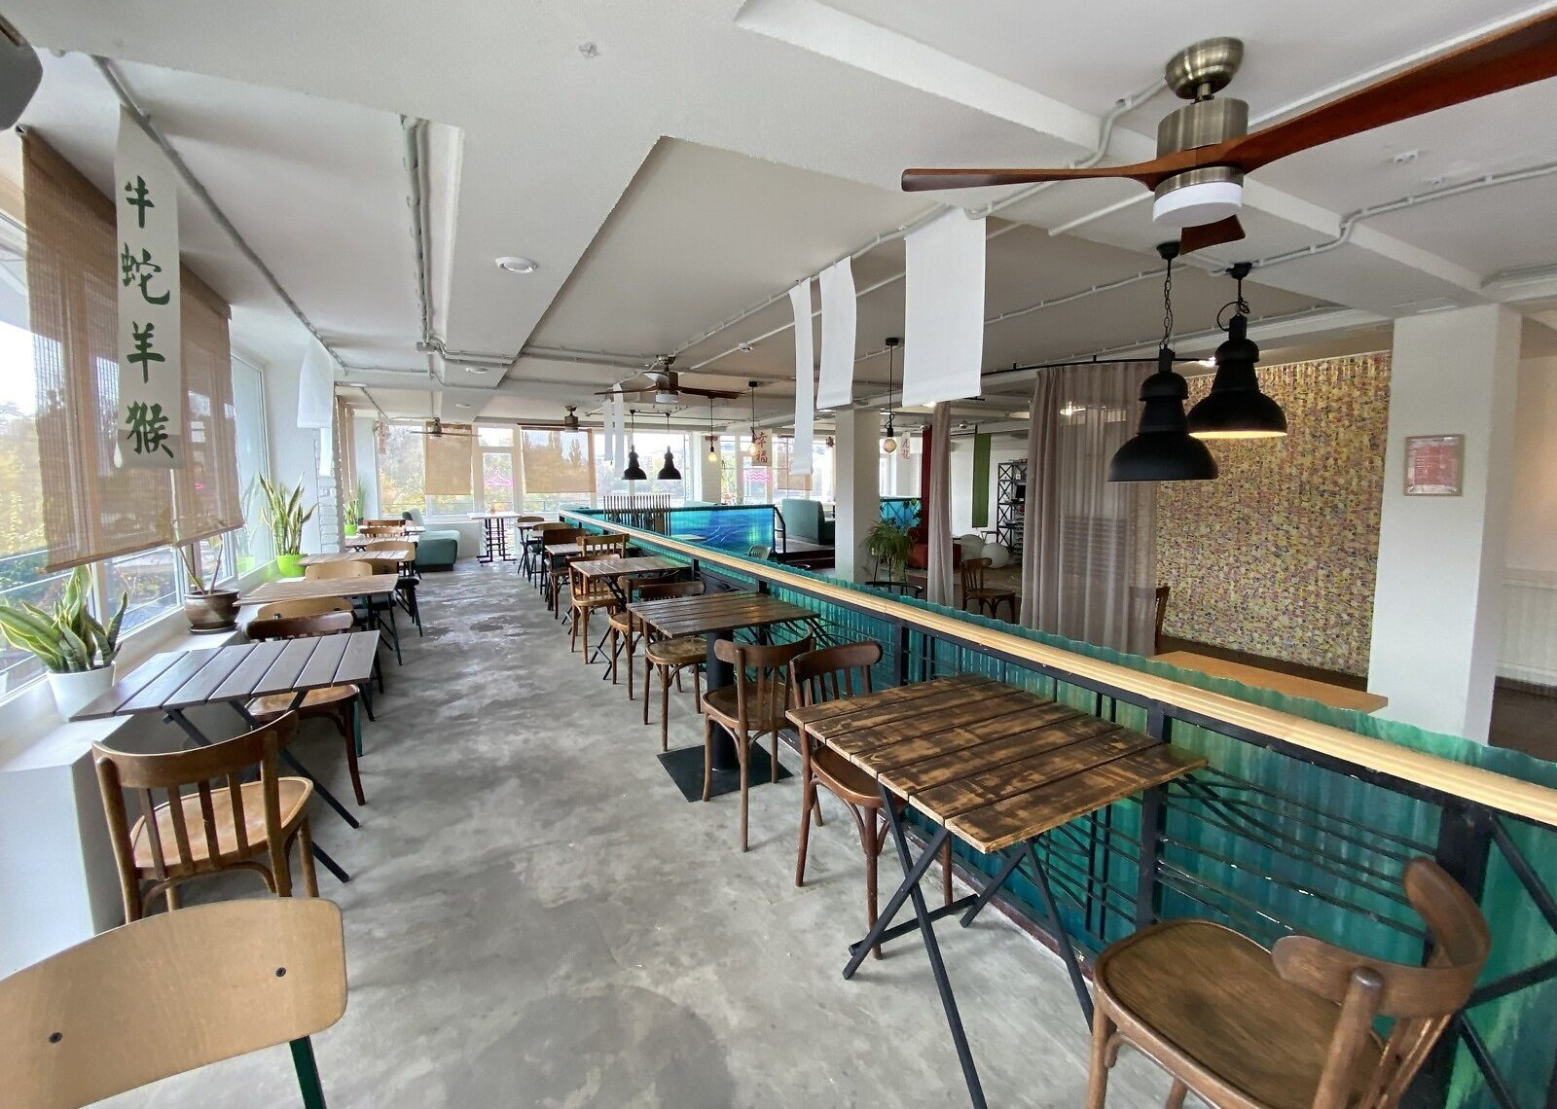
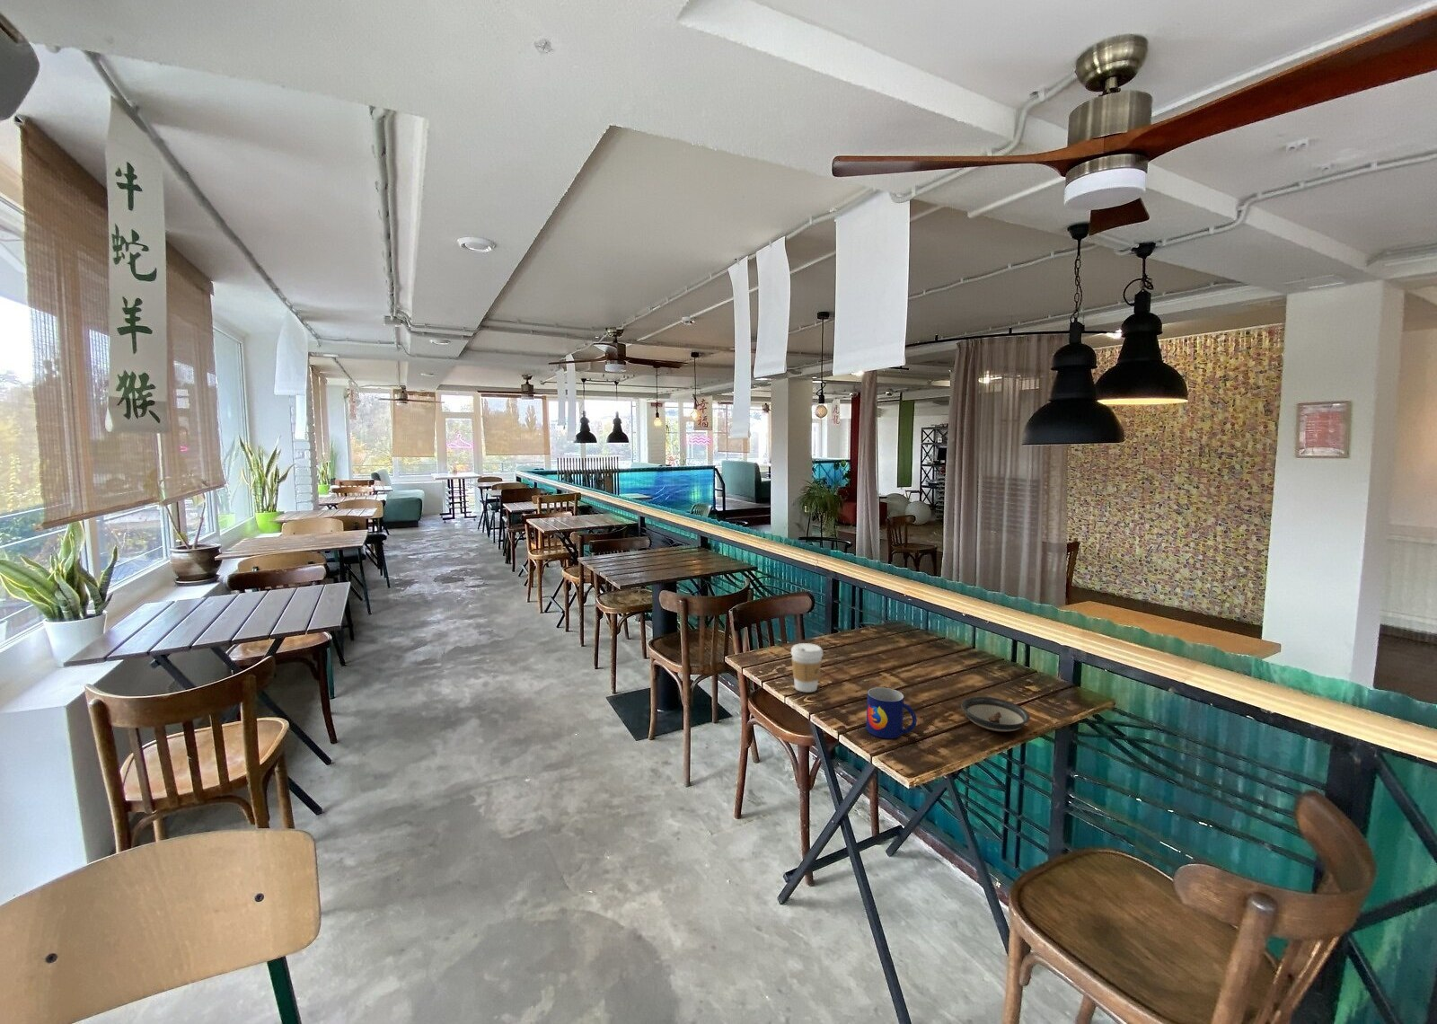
+ saucer (994, 716)
+ mug (892, 714)
+ coffee cup (807, 666)
